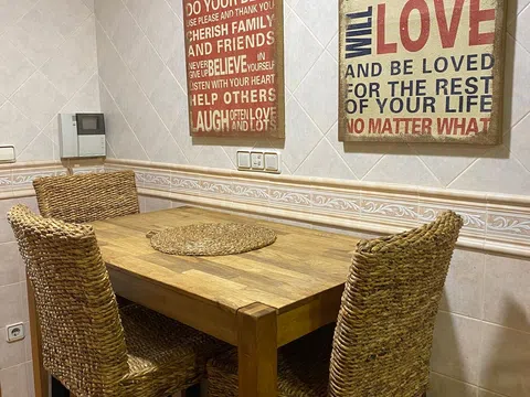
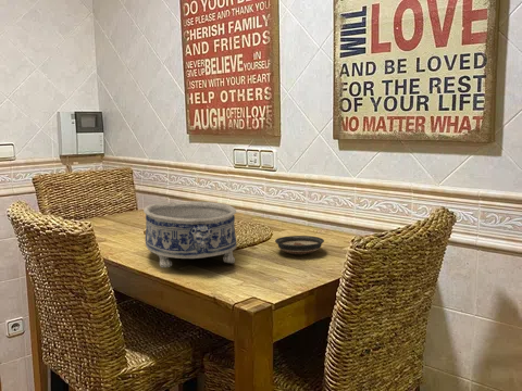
+ decorative bowl (189, 231)
+ saucer (299, 245)
